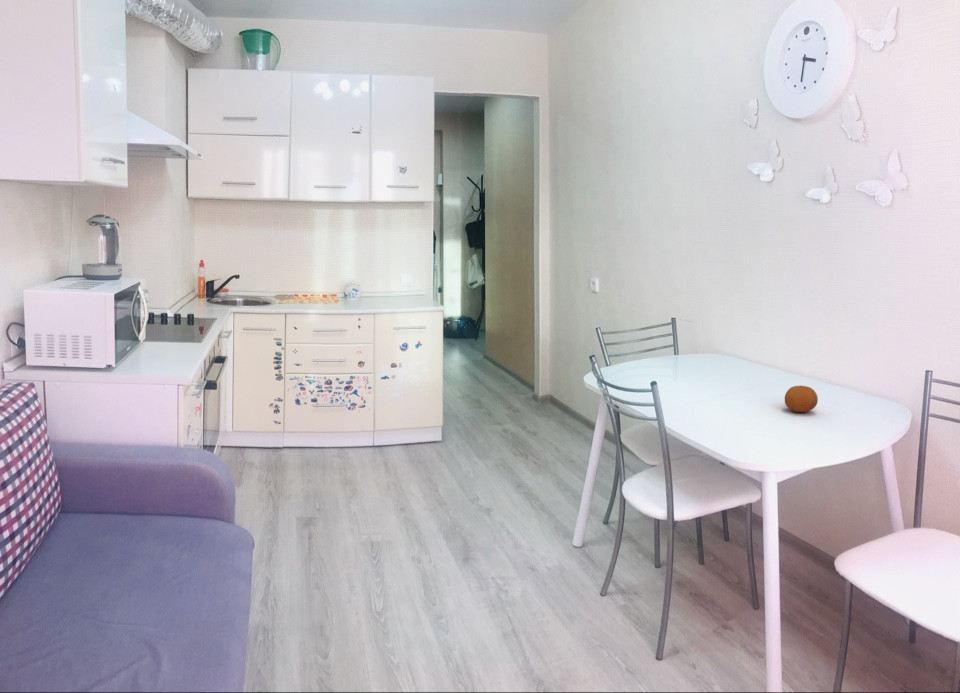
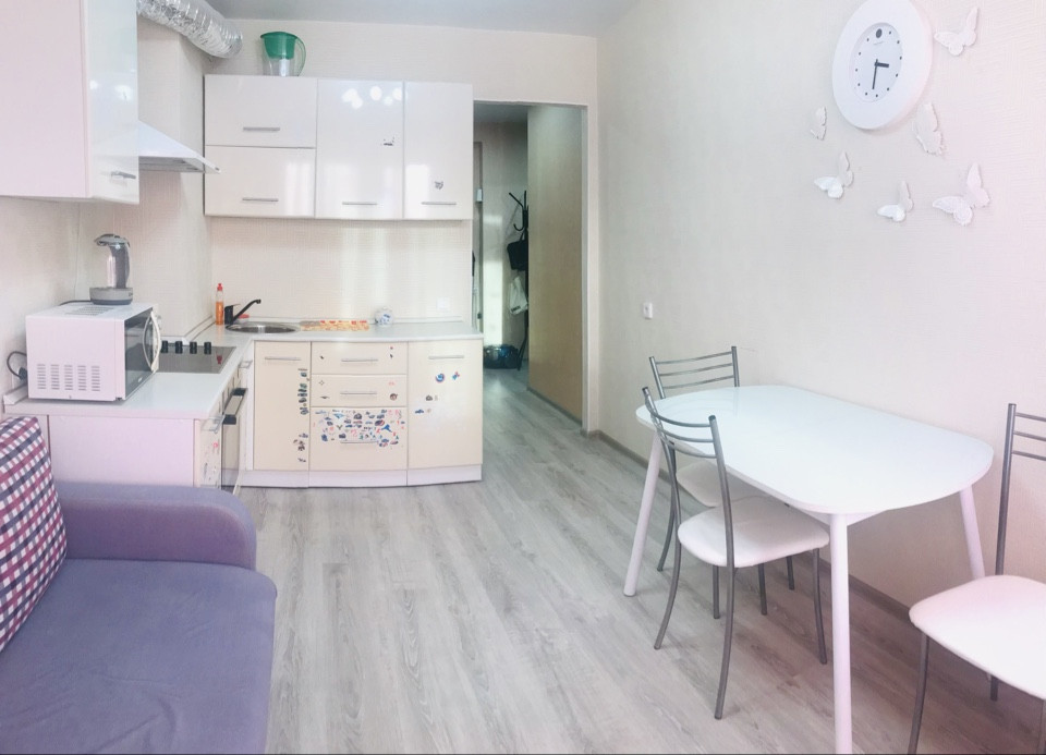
- fruit (801, 398)
